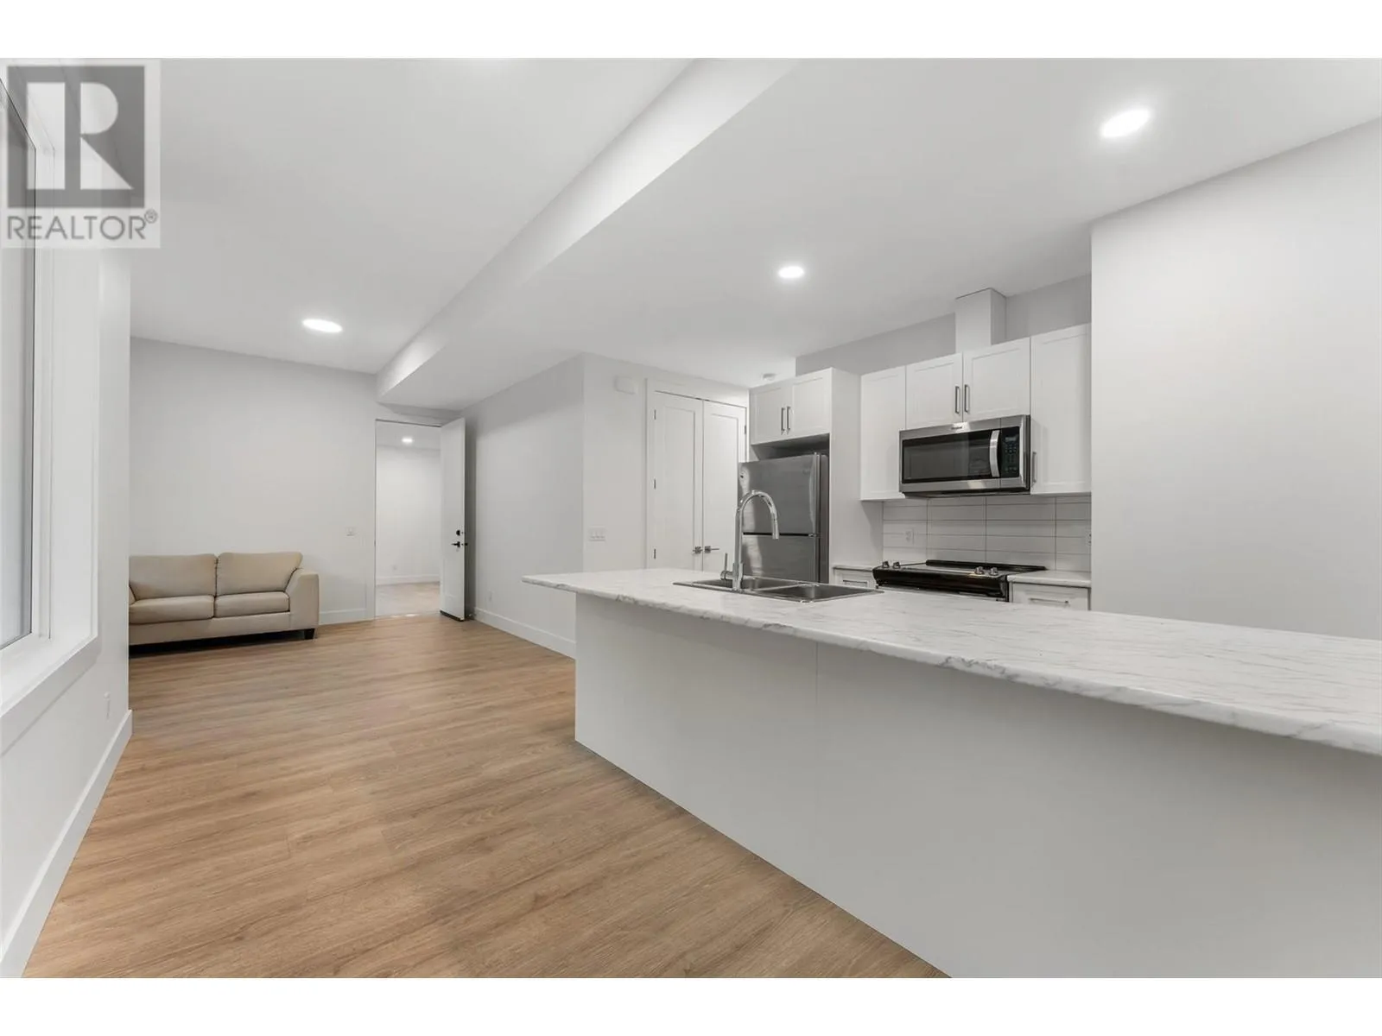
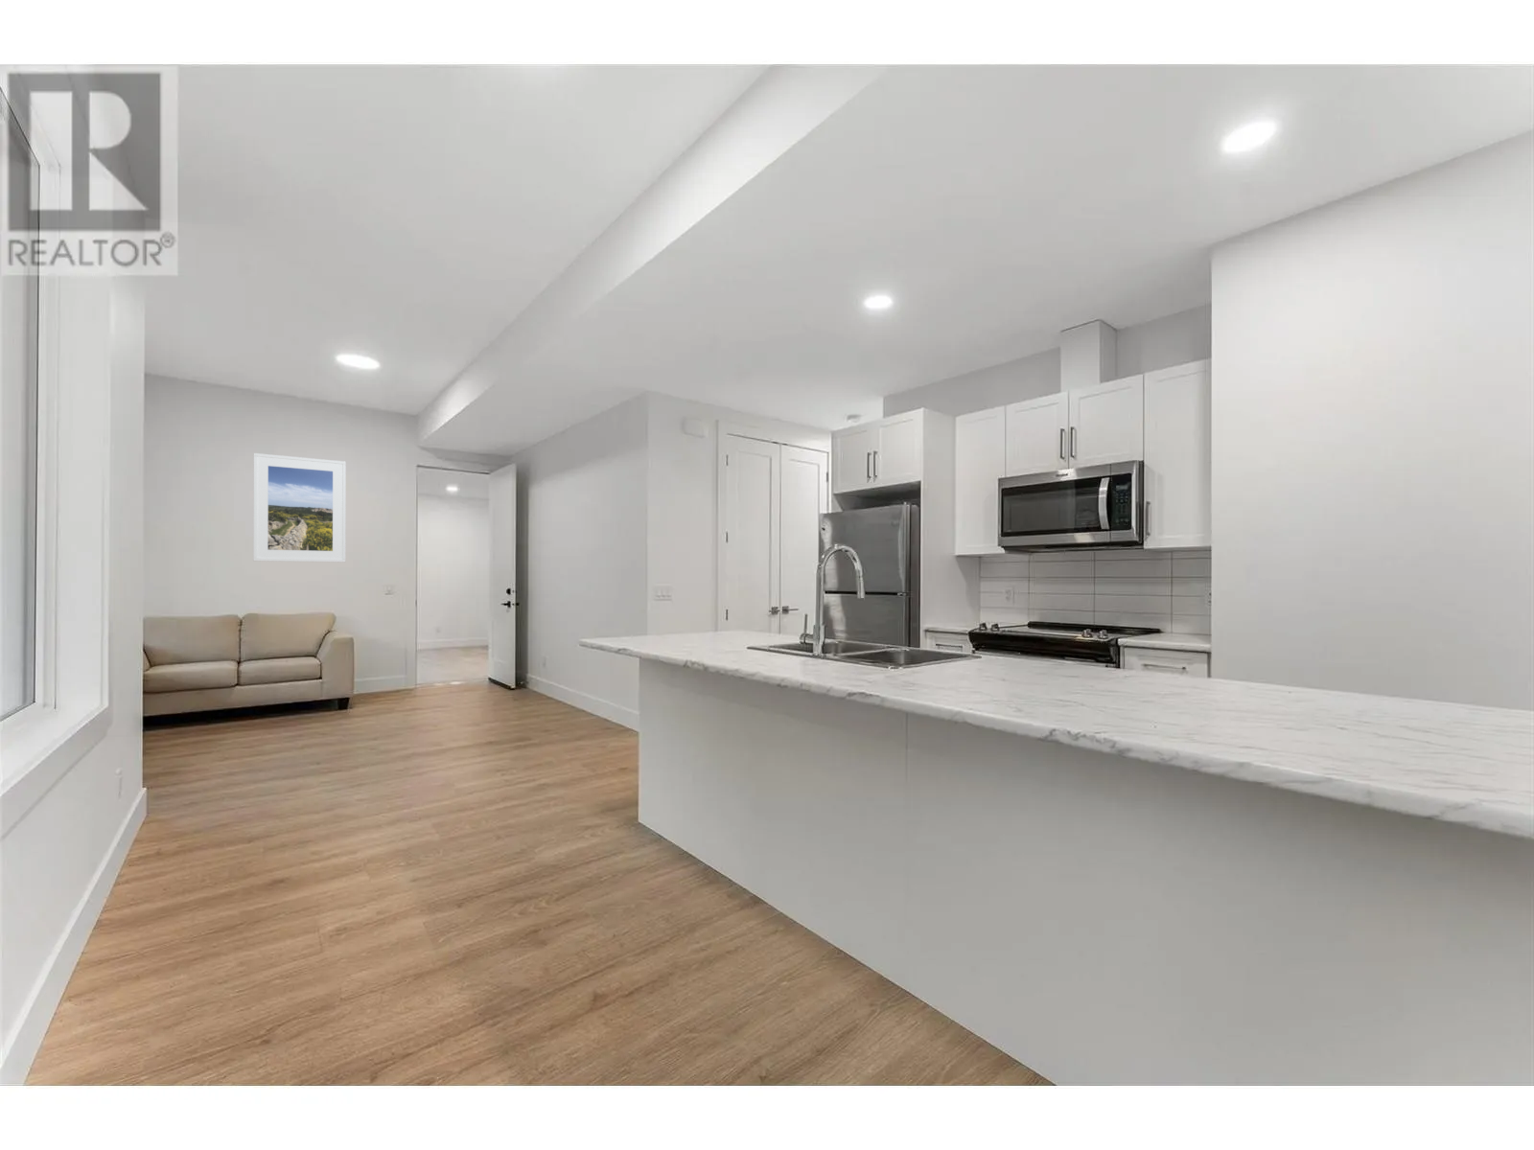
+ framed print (301, 509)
